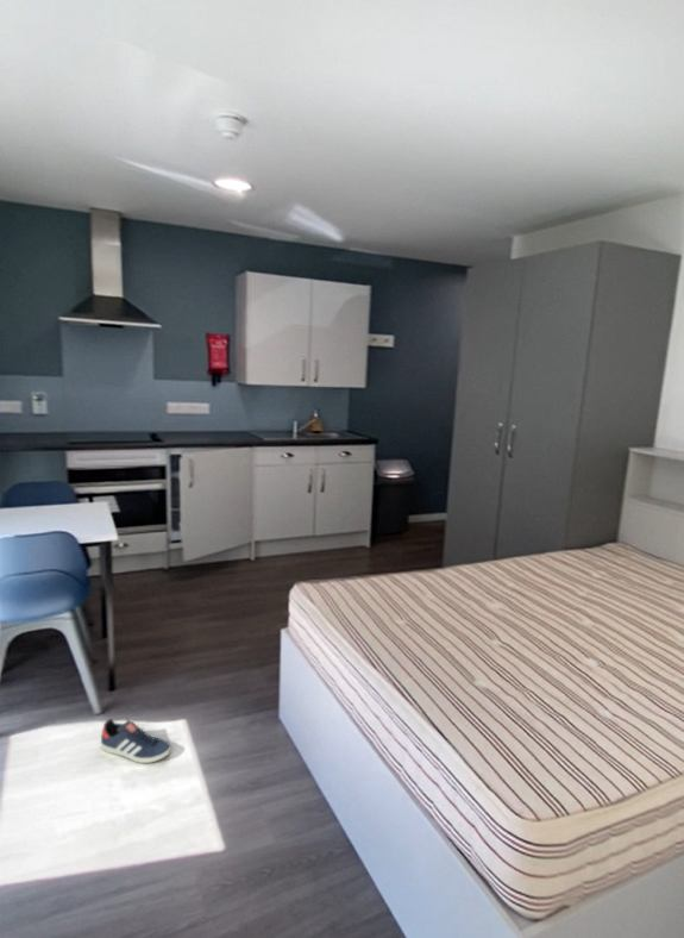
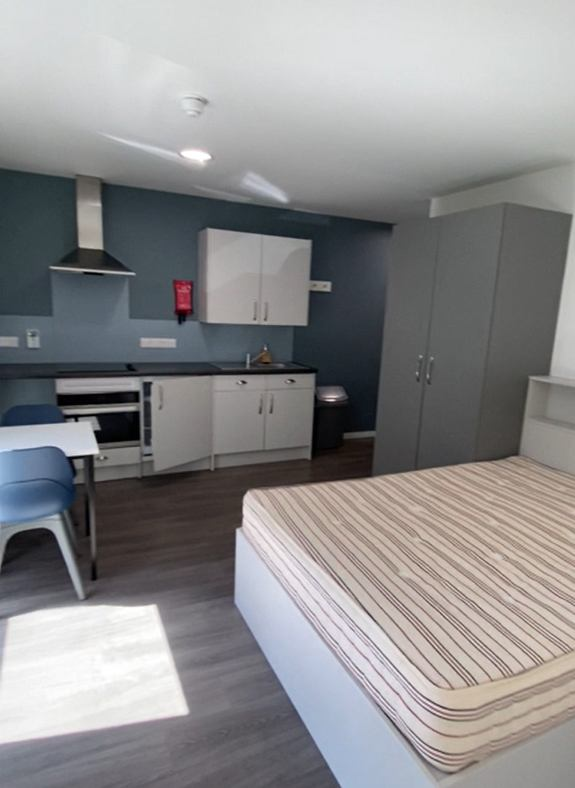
- sneaker (134, 737)
